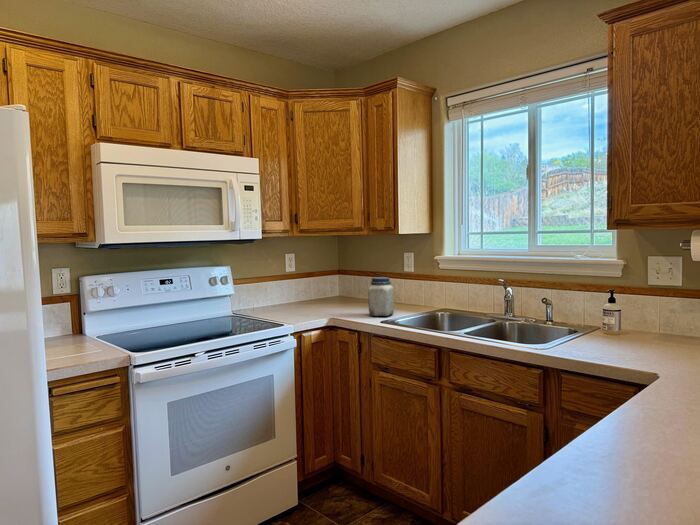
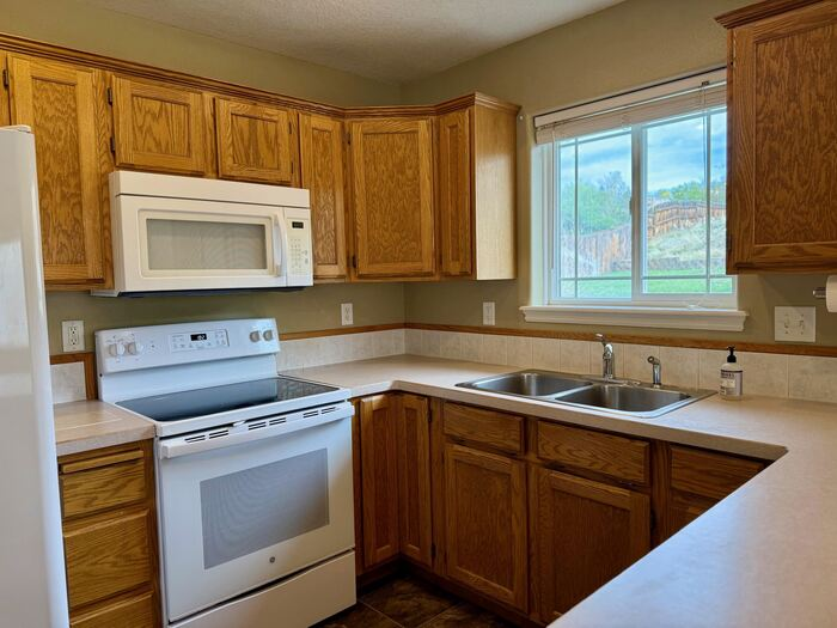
- jar (381, 296)
